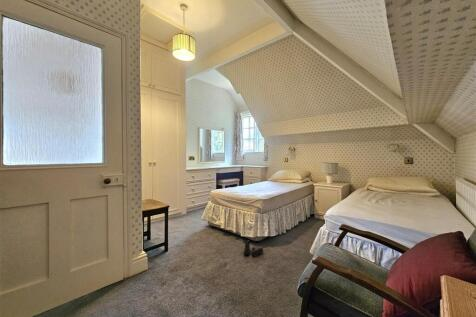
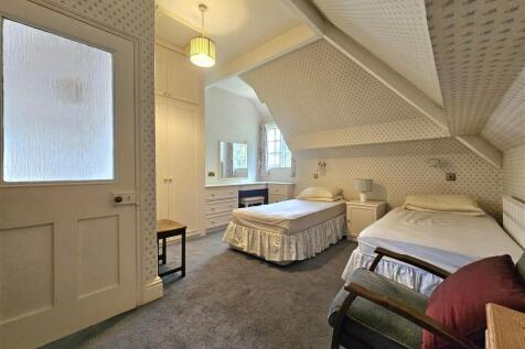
- boots (253, 248)
